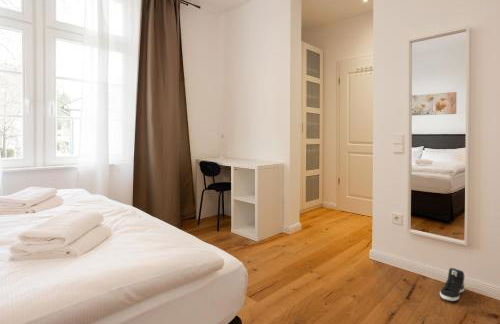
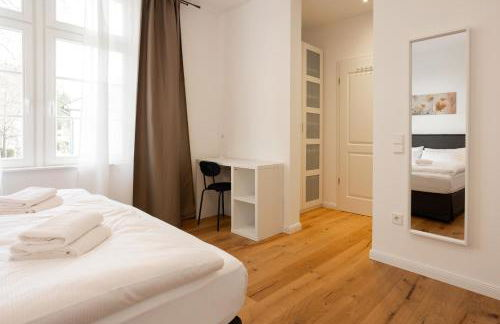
- sneaker (451, 281)
